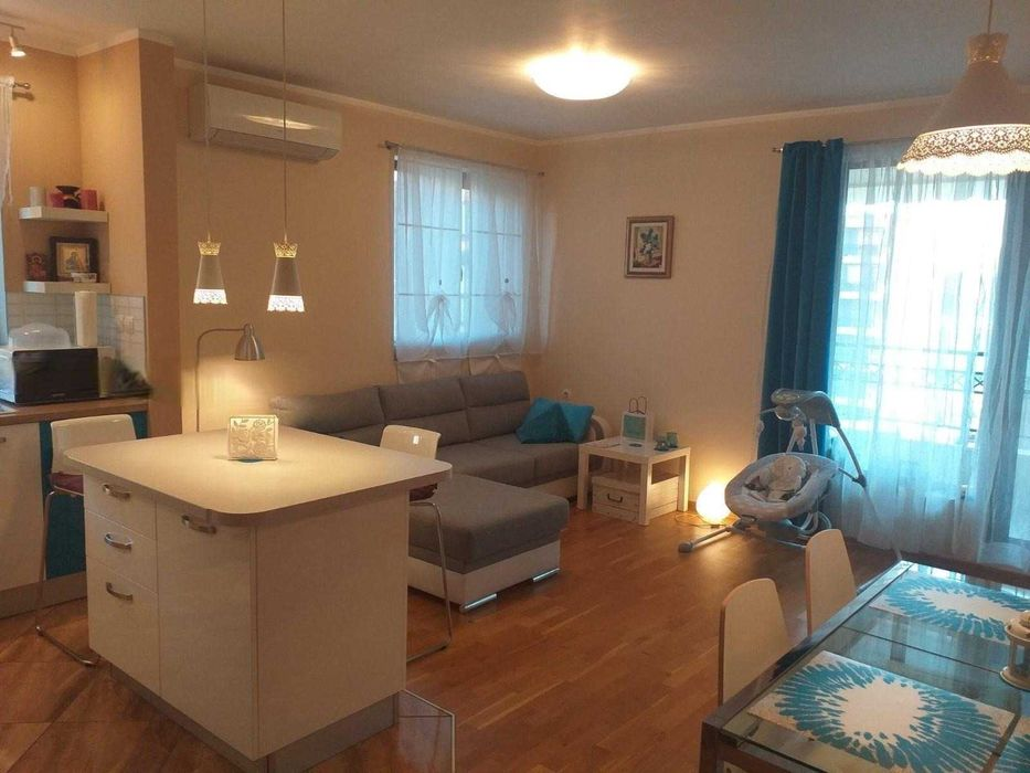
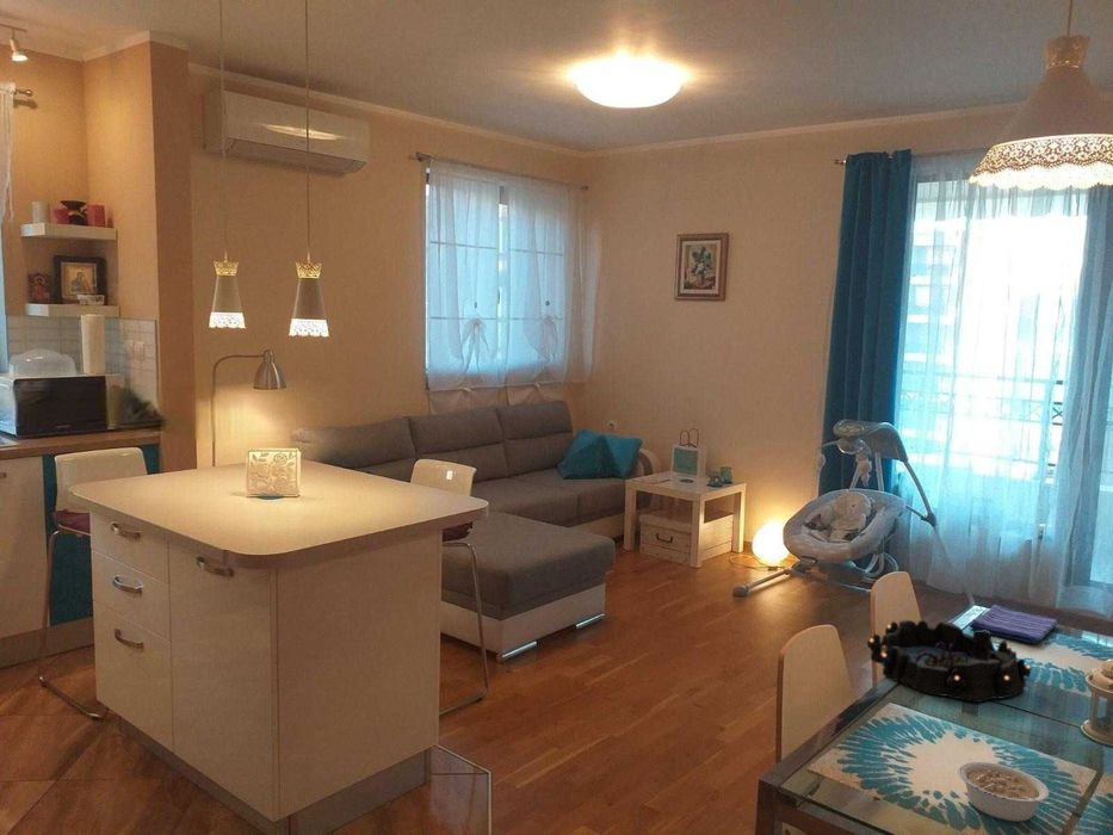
+ decorative bowl (946, 654)
+ legume (1004, 792)
+ dish towel (1013, 621)
